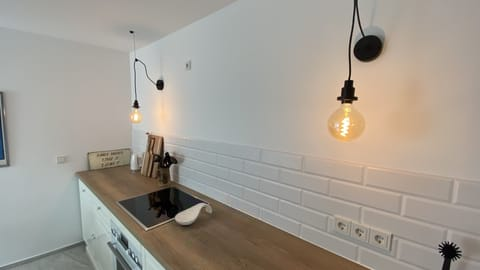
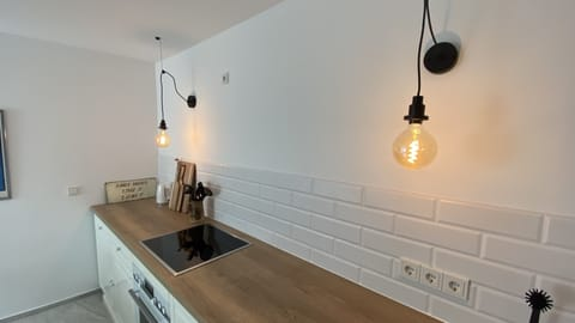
- spoon rest (194, 212)
